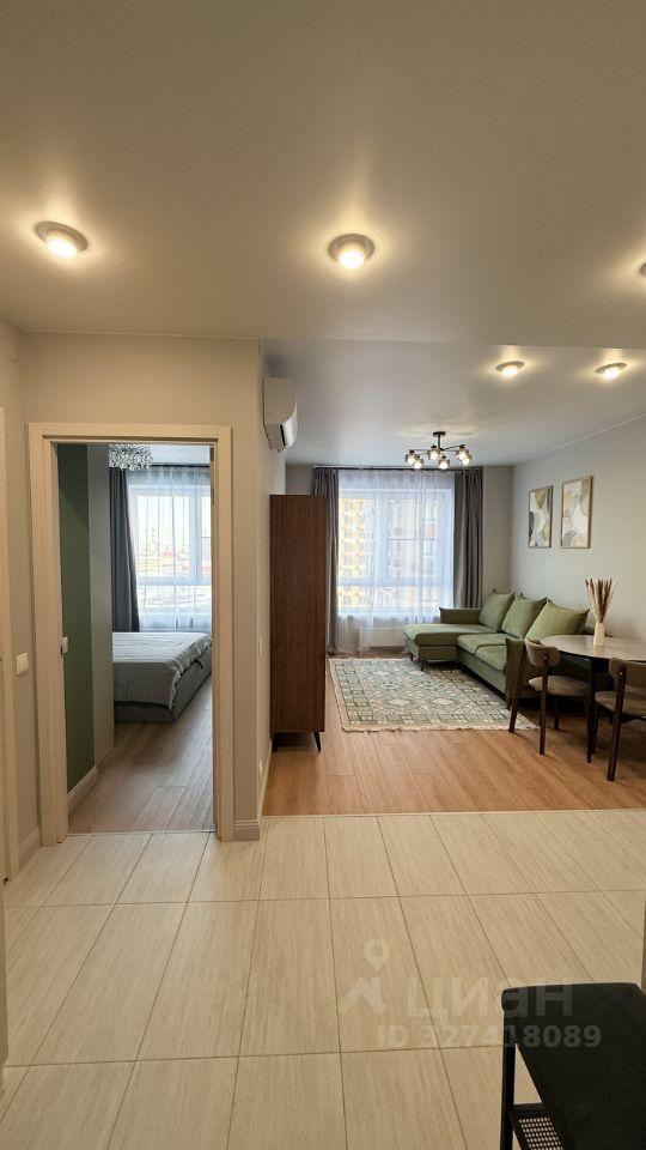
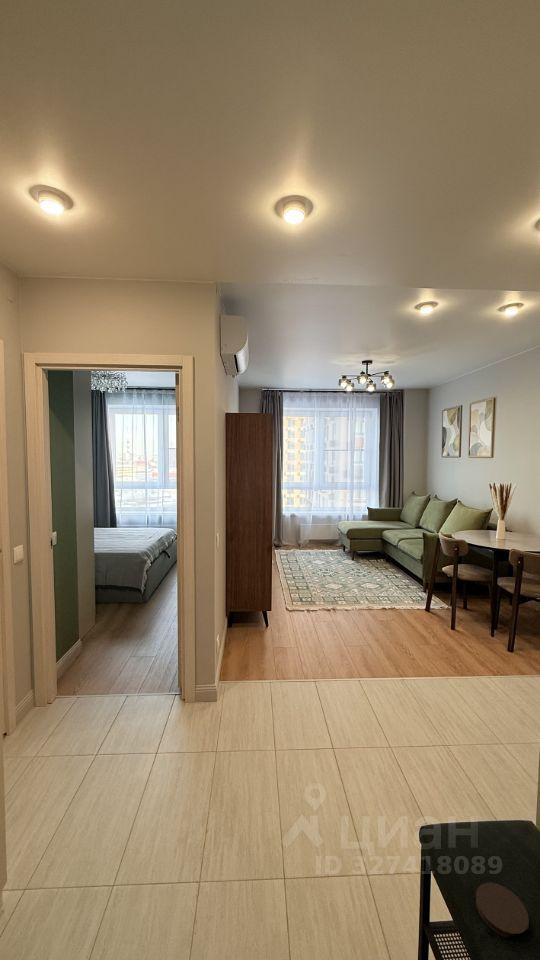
+ coaster (501, 909)
